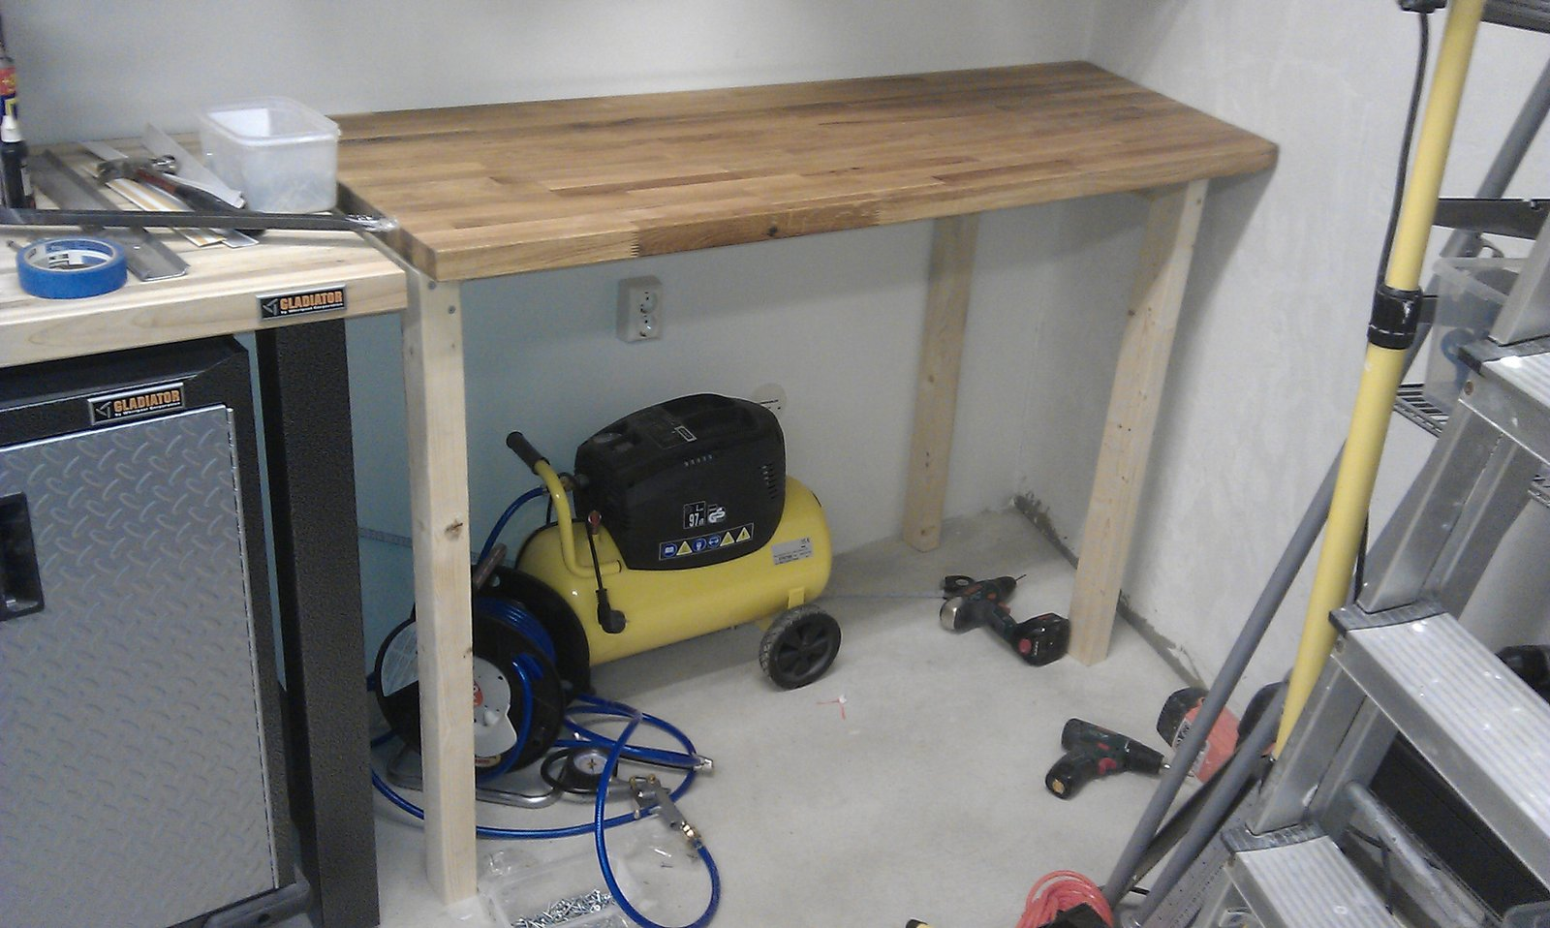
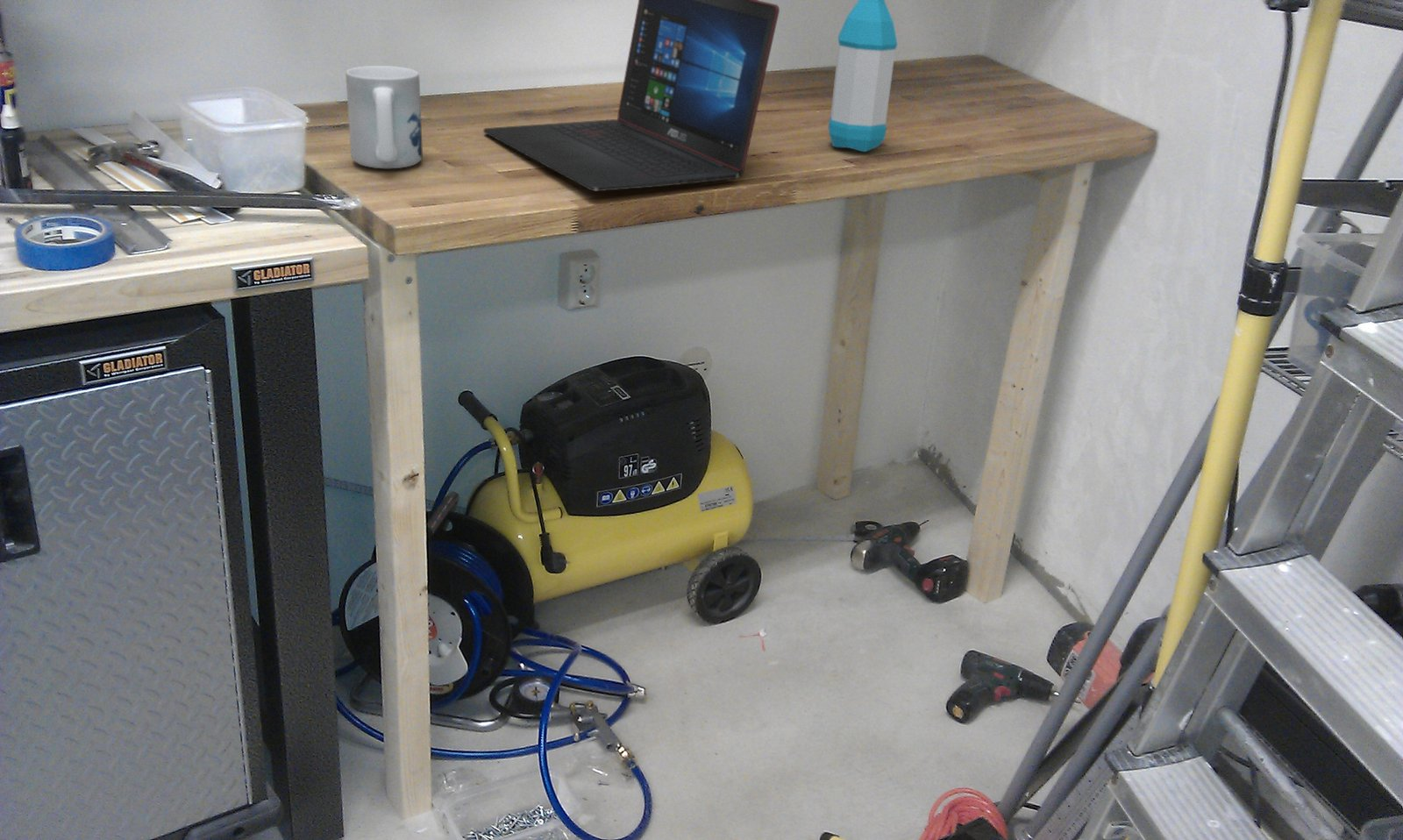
+ mug (388, 119)
+ laptop (624, 76)
+ water bottle (865, 63)
